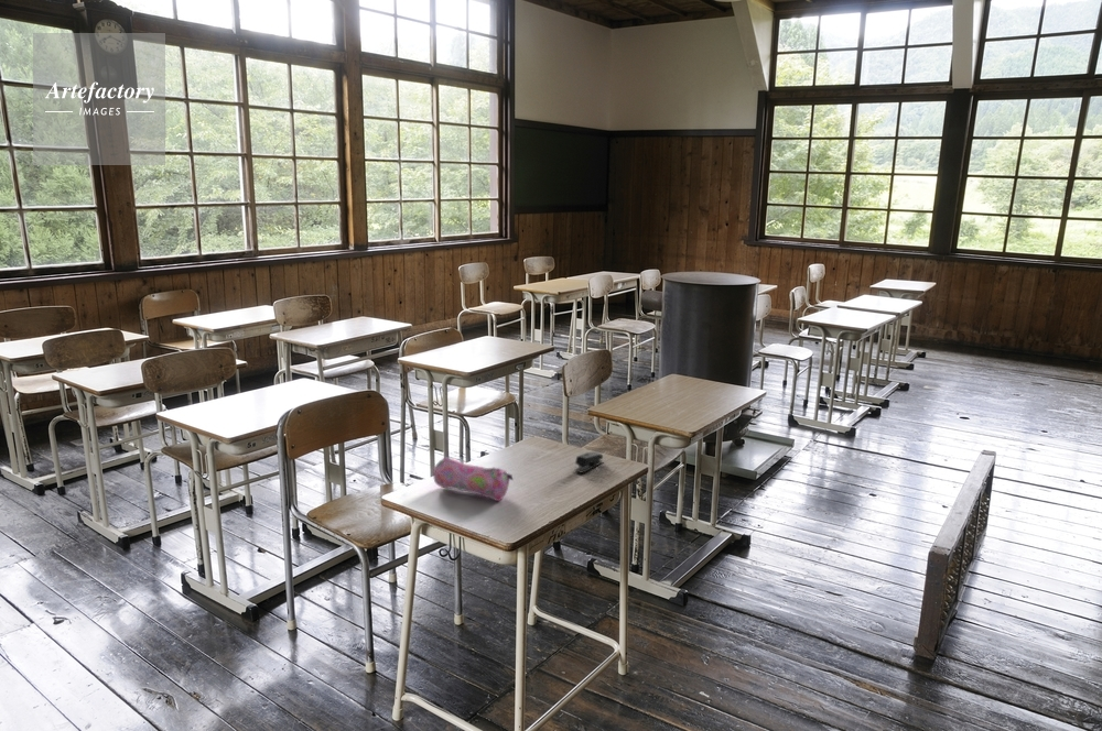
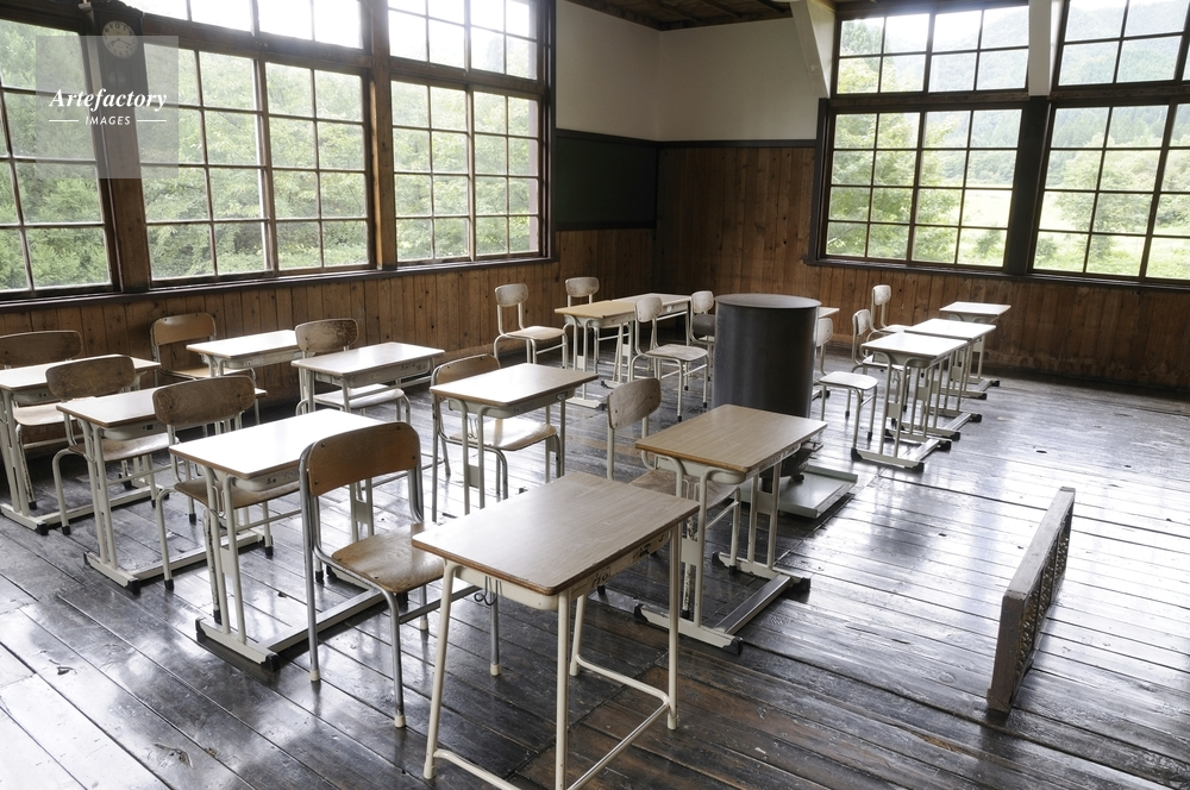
- pencil case (472, 477)
- stapler (588, 459)
